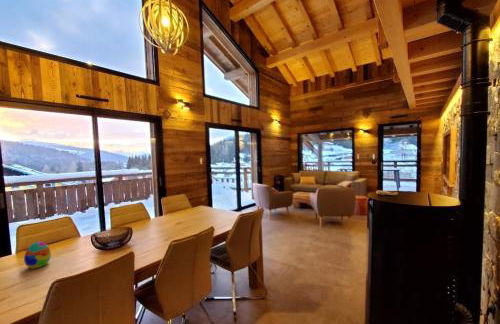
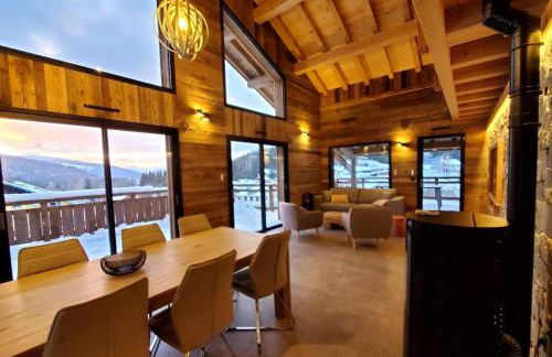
- decorative egg (37, 253)
